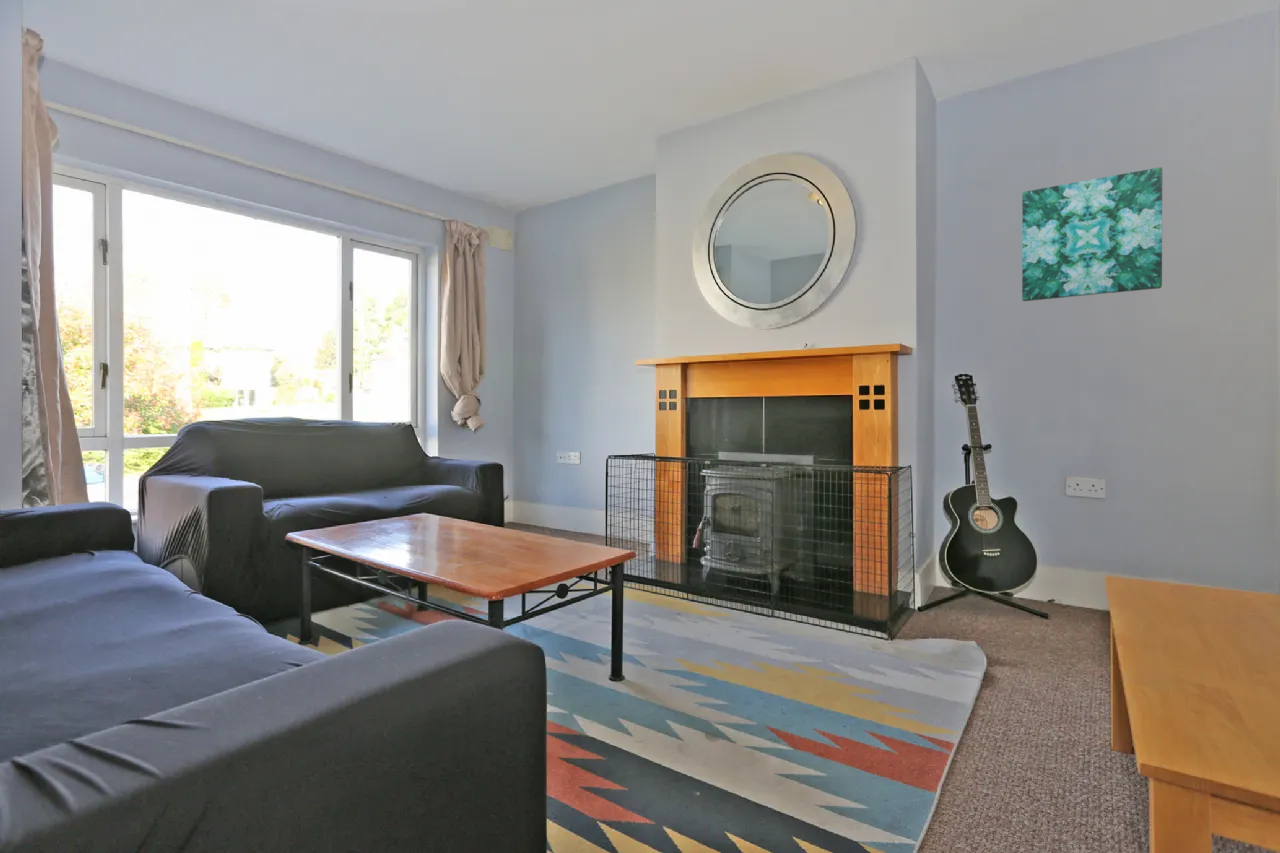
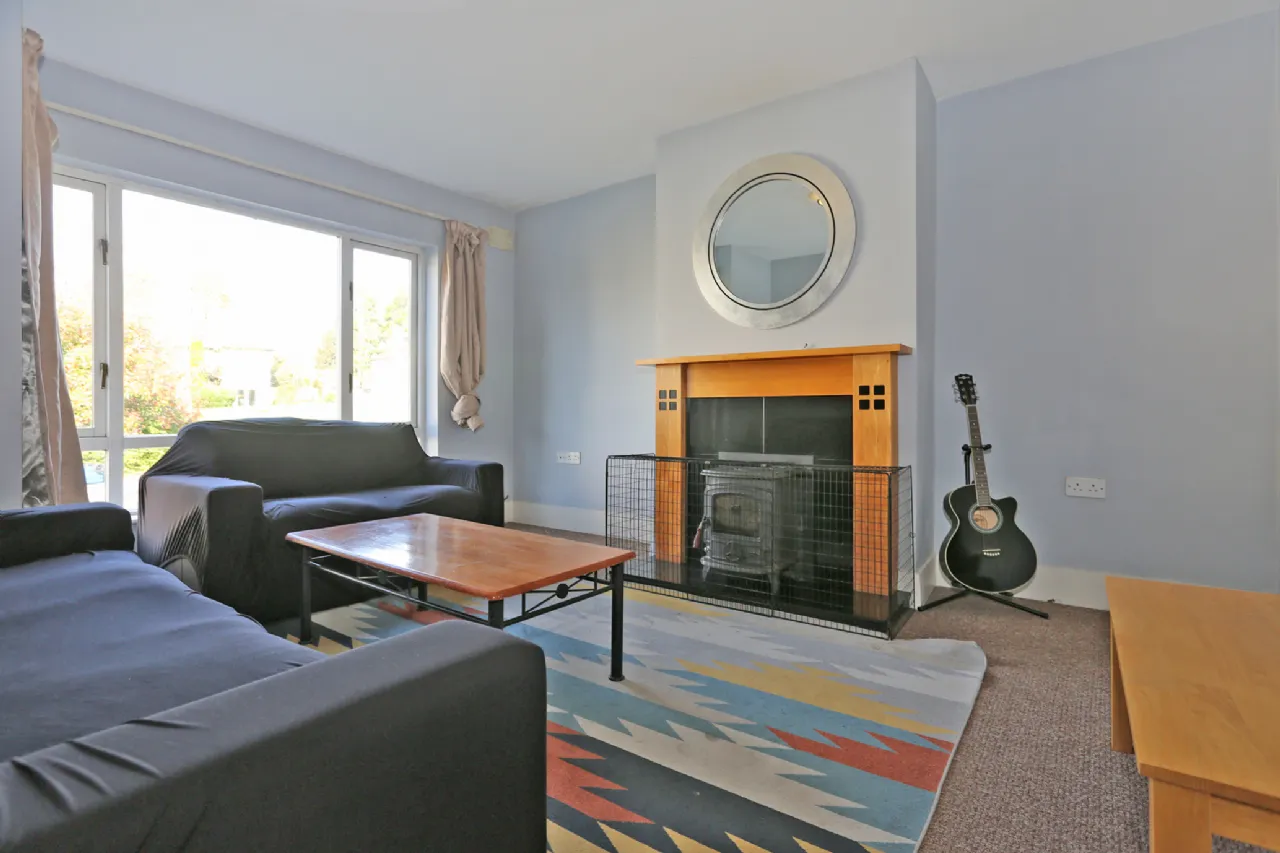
- wall art (1088, 238)
